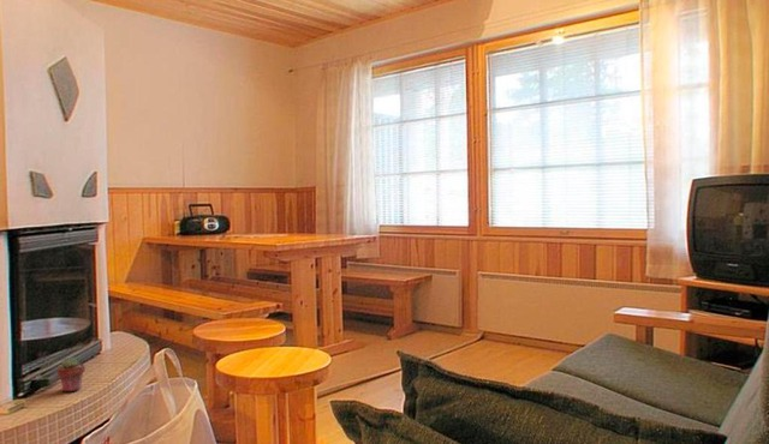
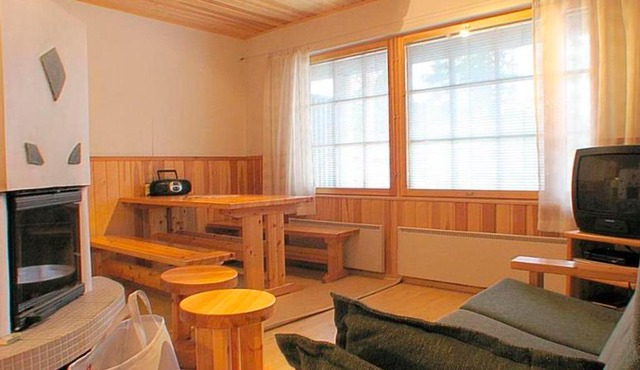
- potted succulent (71, 372)
